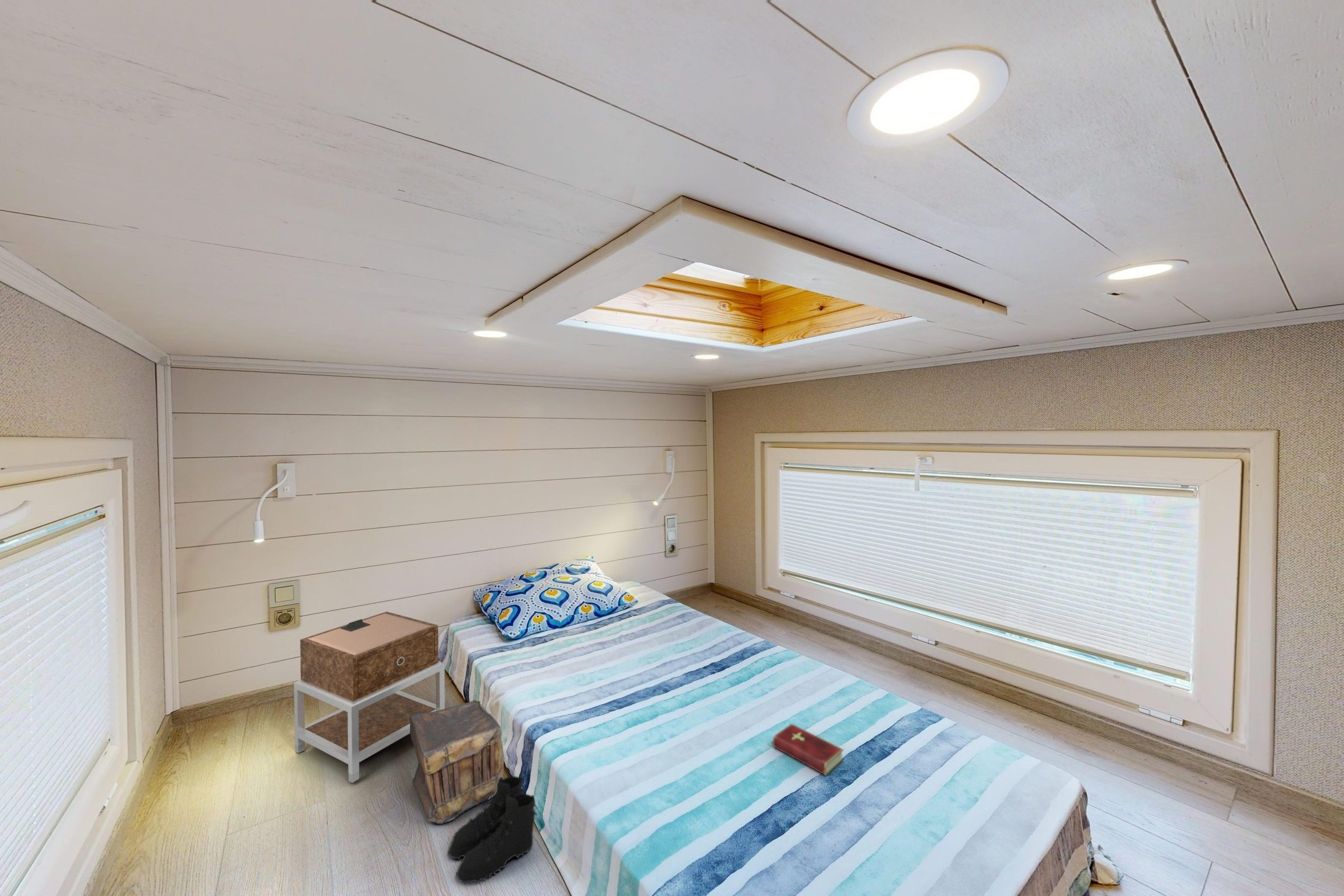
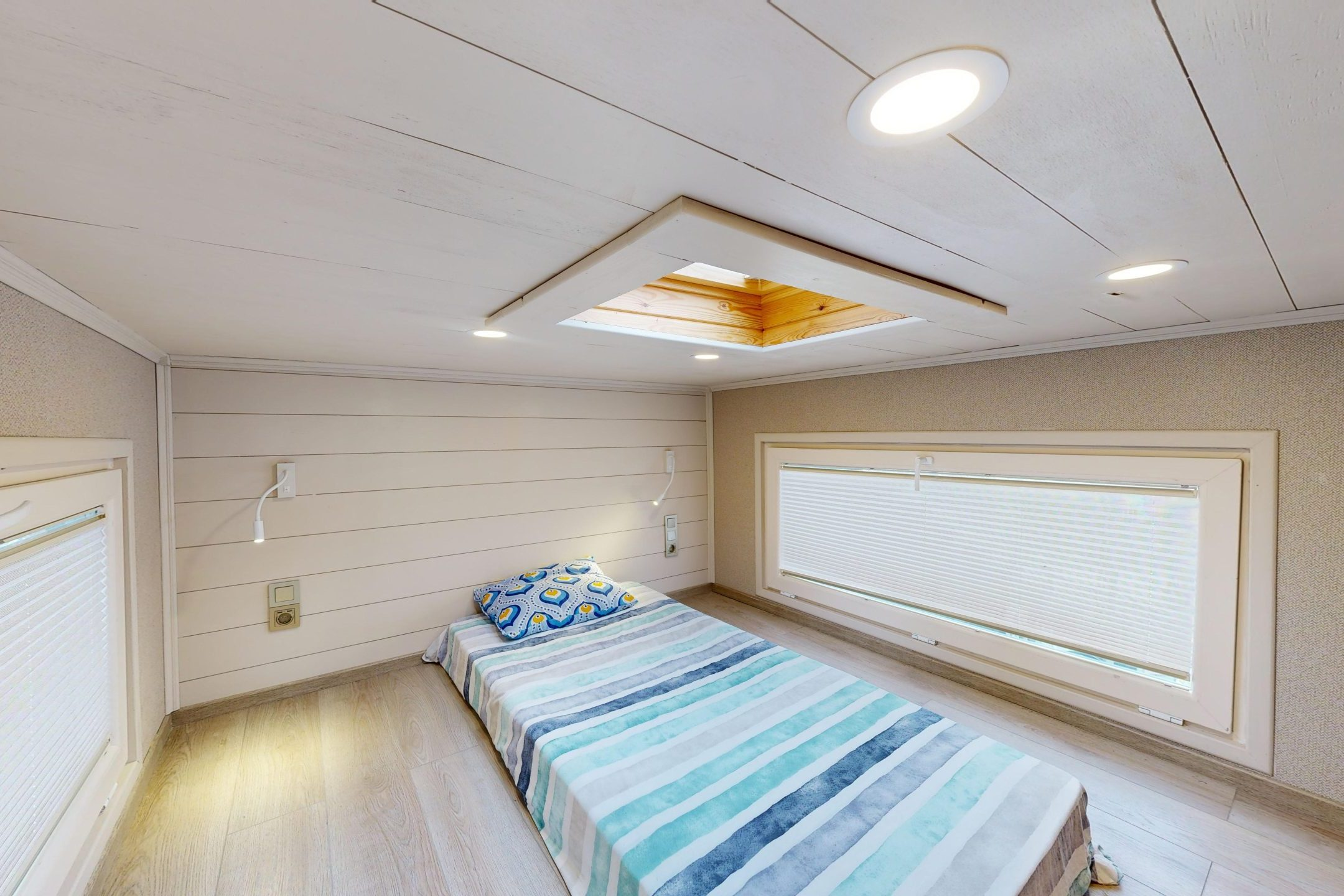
- boots (493, 821)
- nightstand (372, 683)
- pouch (457, 753)
- hardcover book (807, 747)
